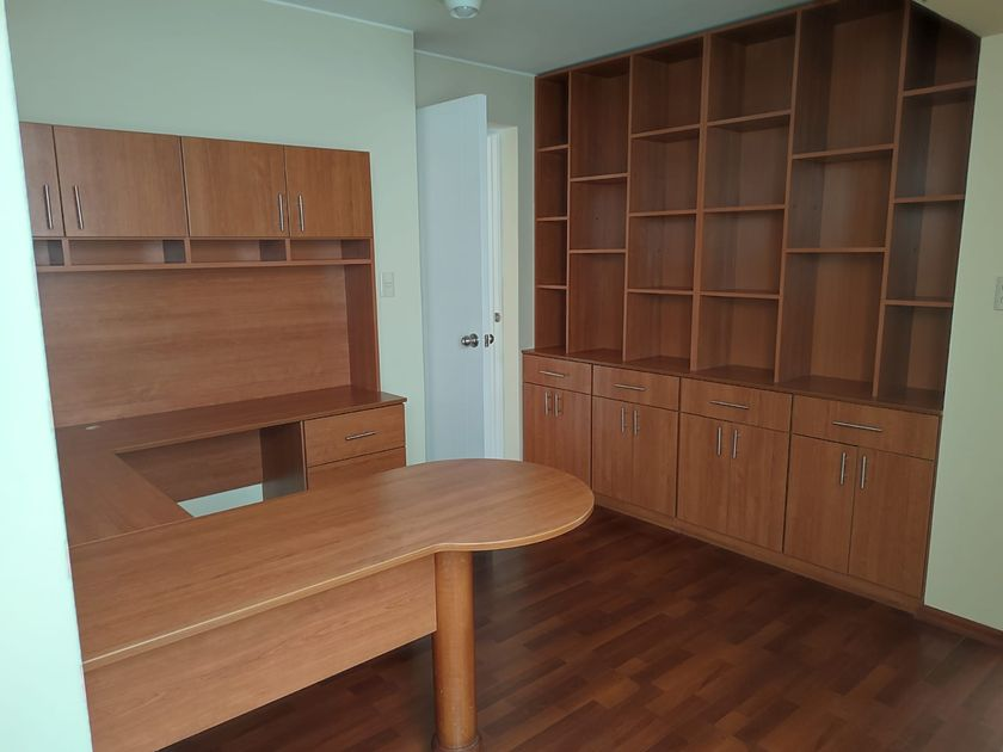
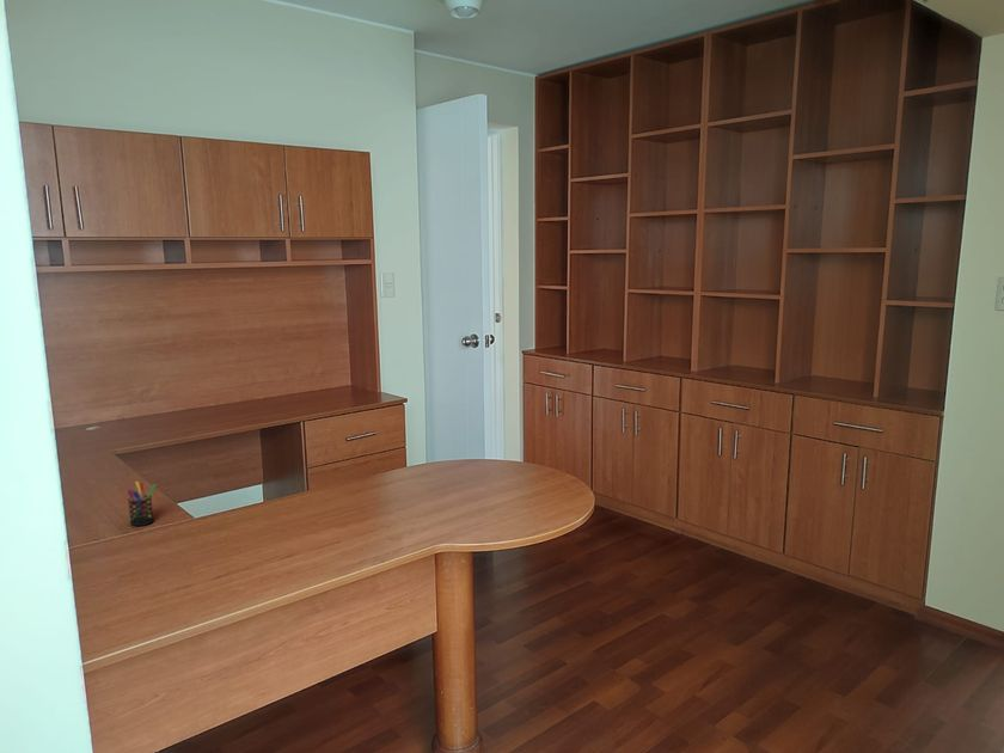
+ pen holder (142, 501)
